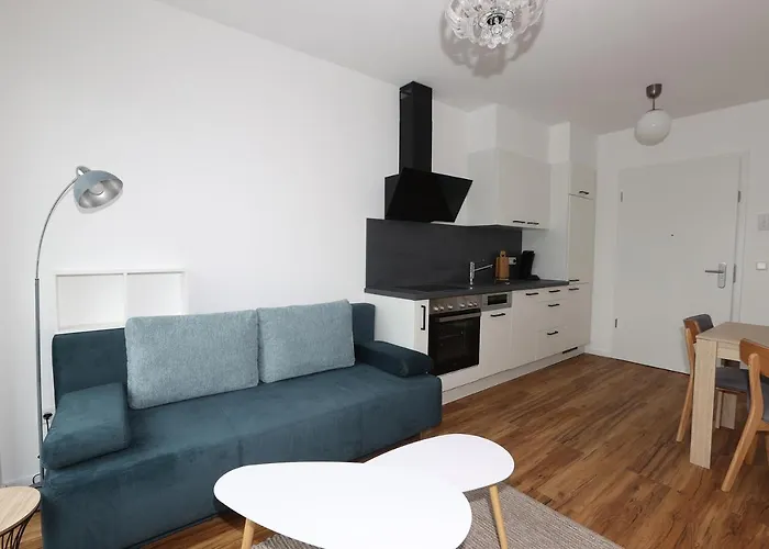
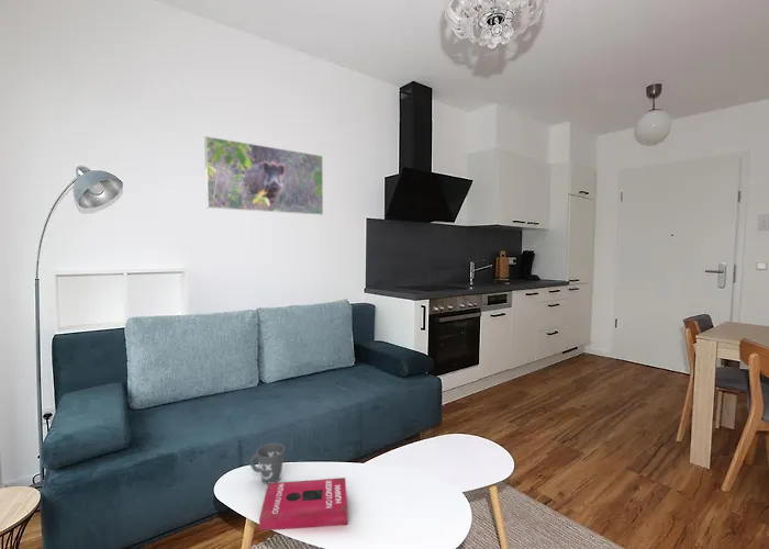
+ book (305, 503)
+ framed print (269, 179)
+ mug (267, 463)
